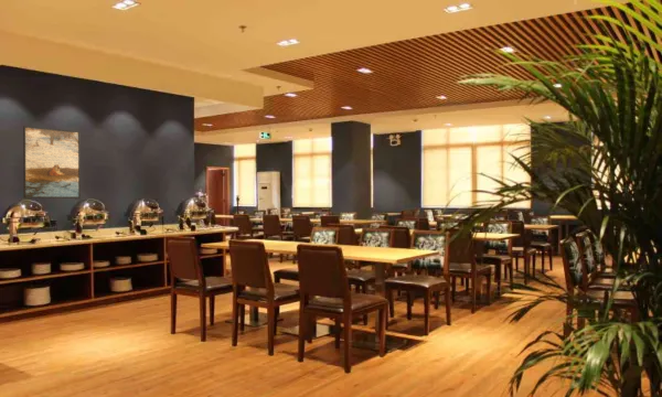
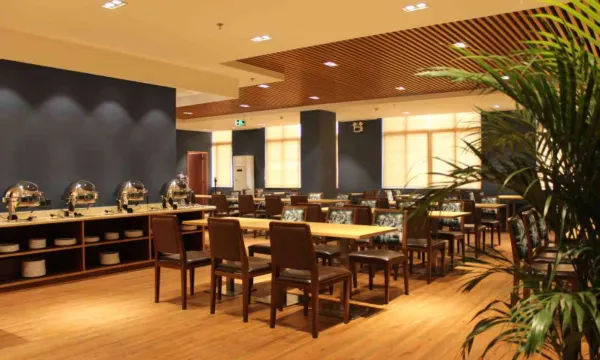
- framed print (52, 163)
